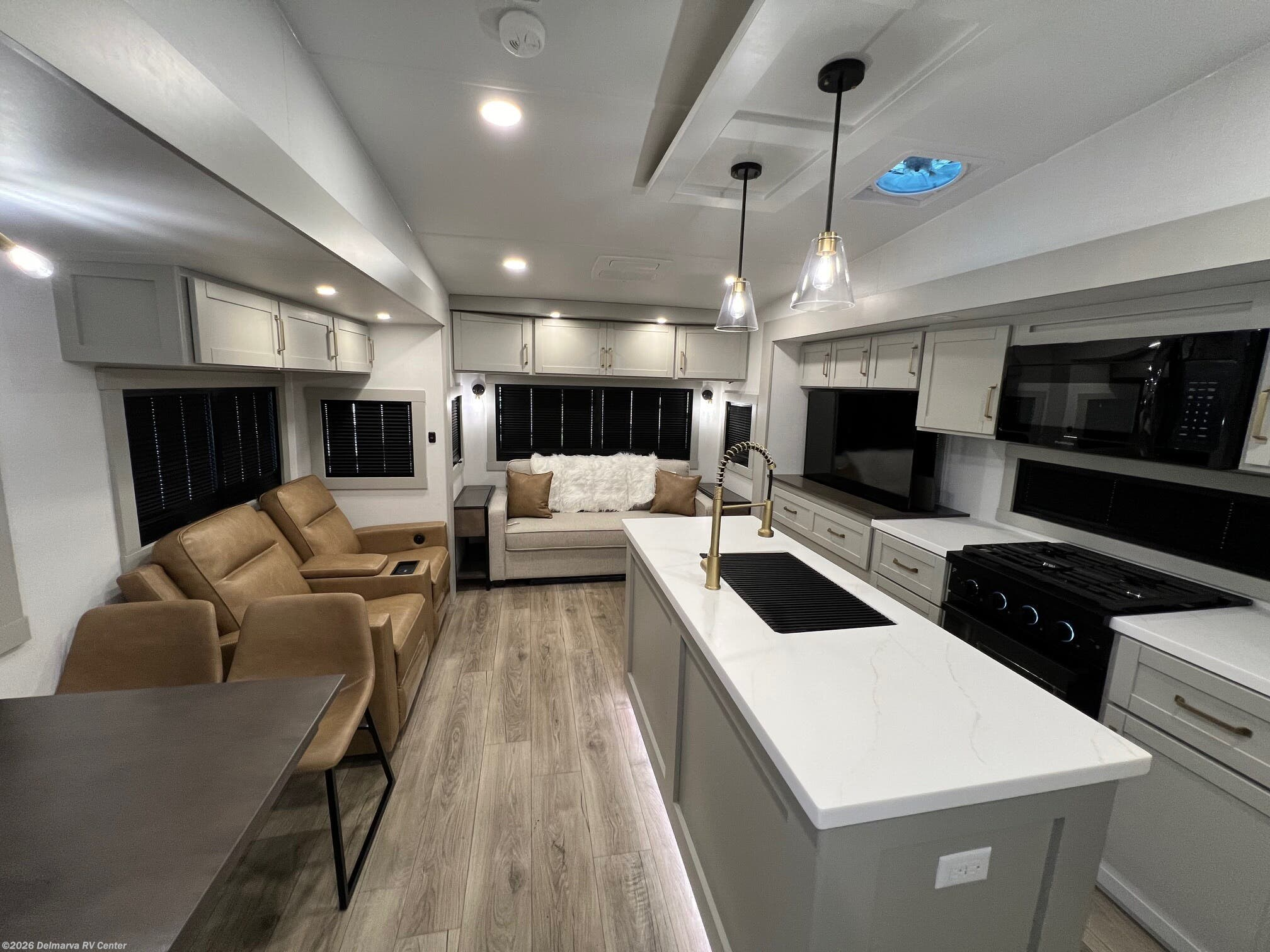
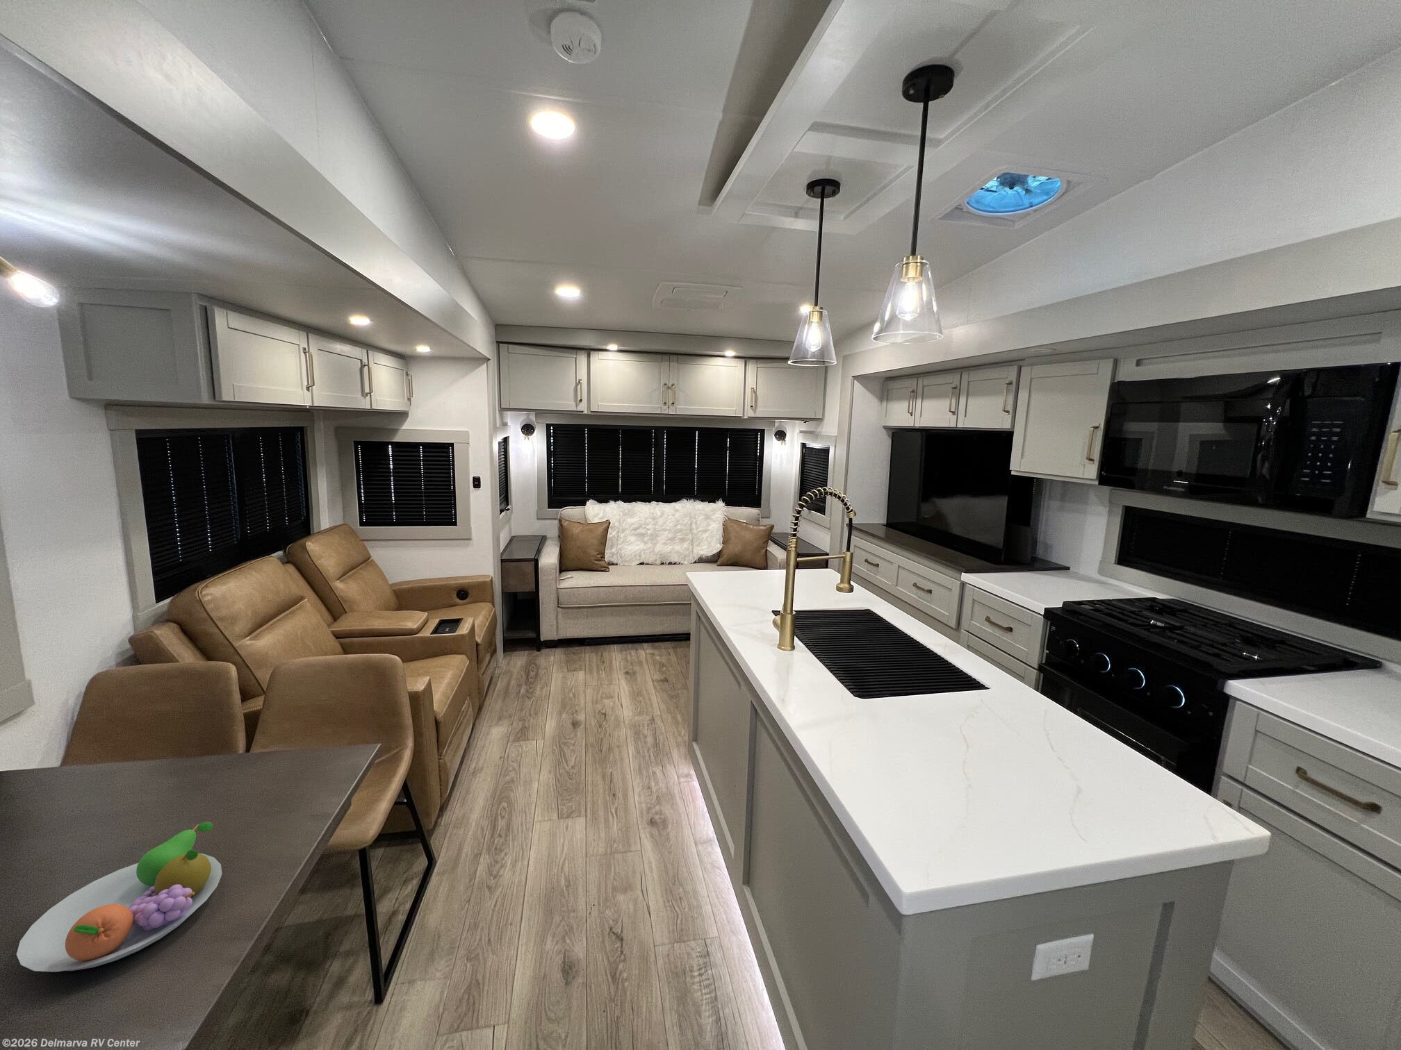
+ fruit bowl (135, 888)
